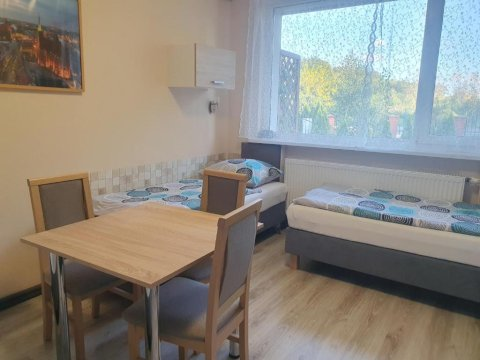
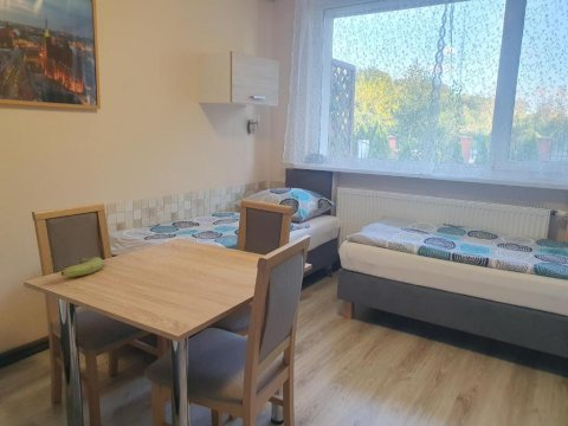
+ fruit (80, 265)
